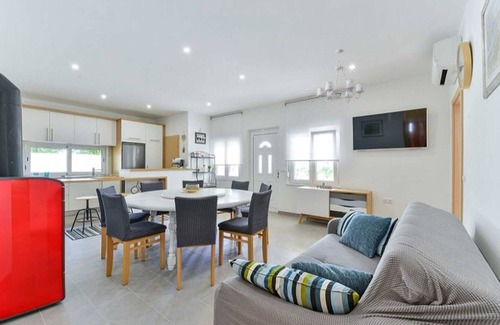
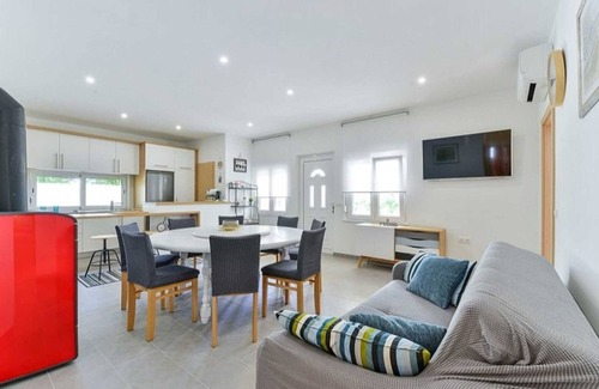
- chandelier (337, 75)
